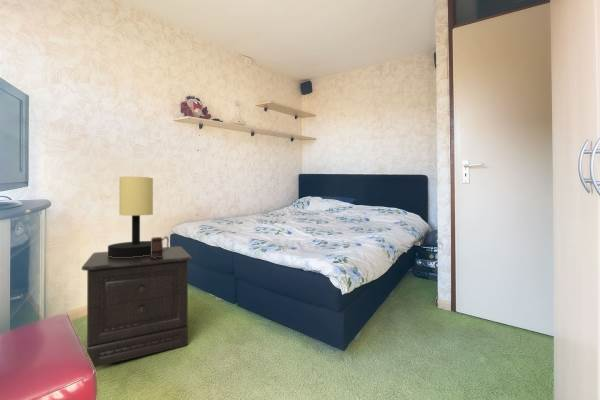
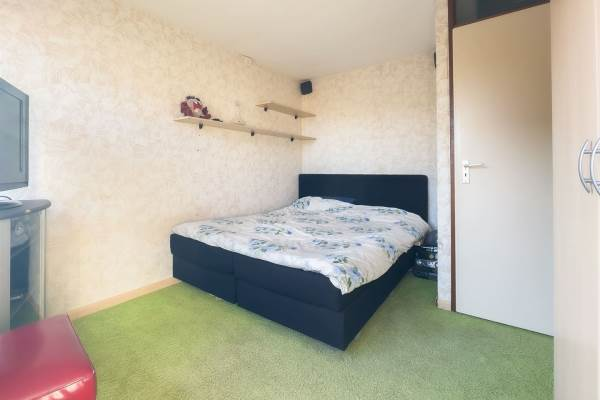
- nightstand (140, 297)
- table lamp (135, 214)
- mug (159, 246)
